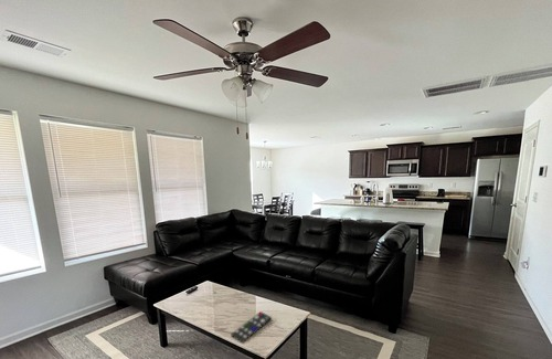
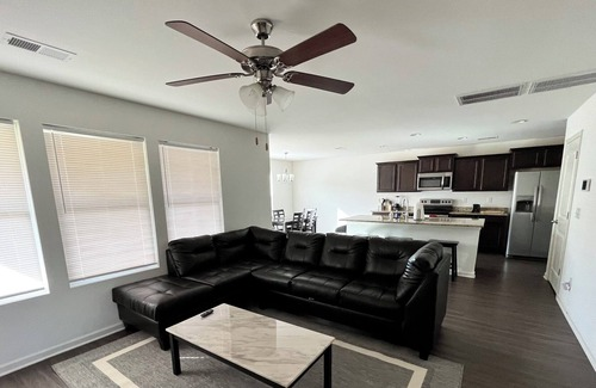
- remote control (252, 325)
